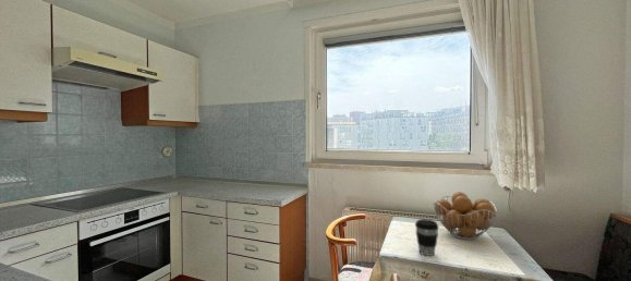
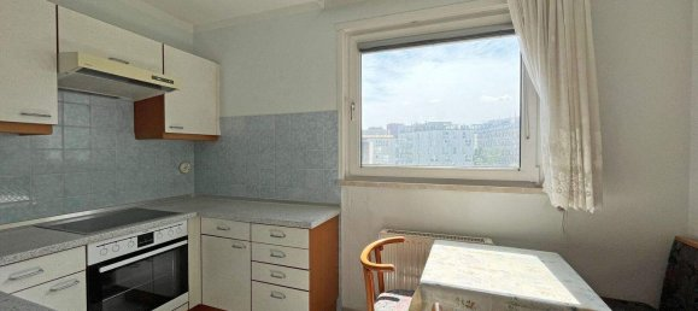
- coffee cup (426, 236)
- fruit basket (463, 215)
